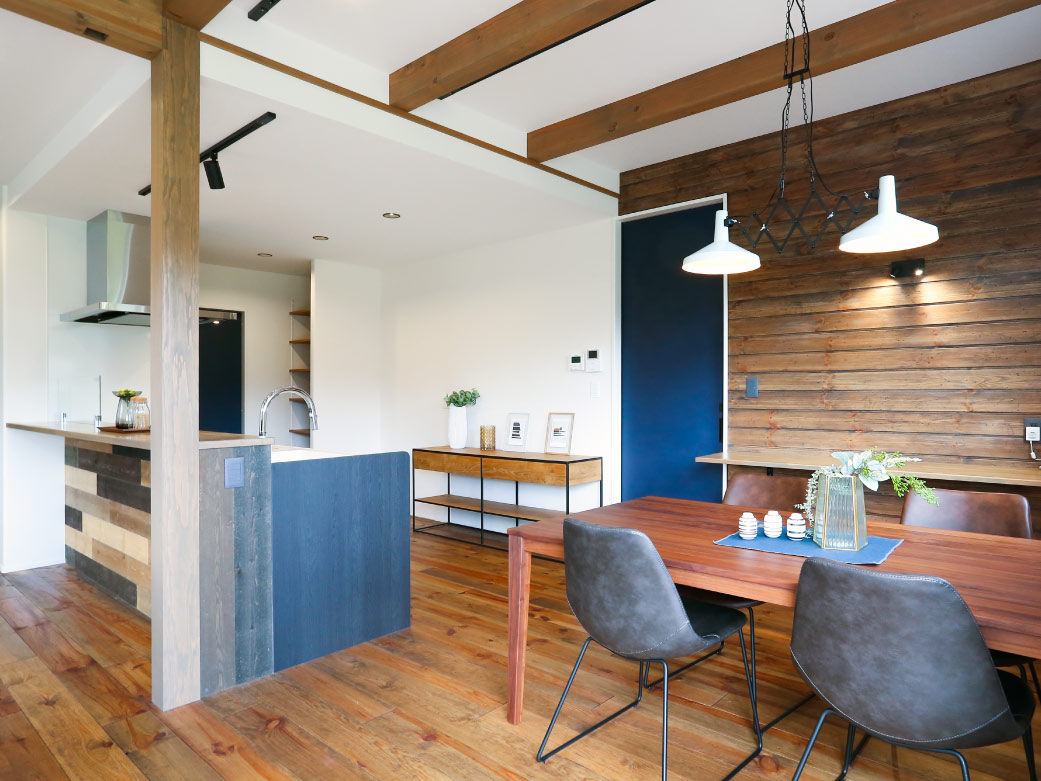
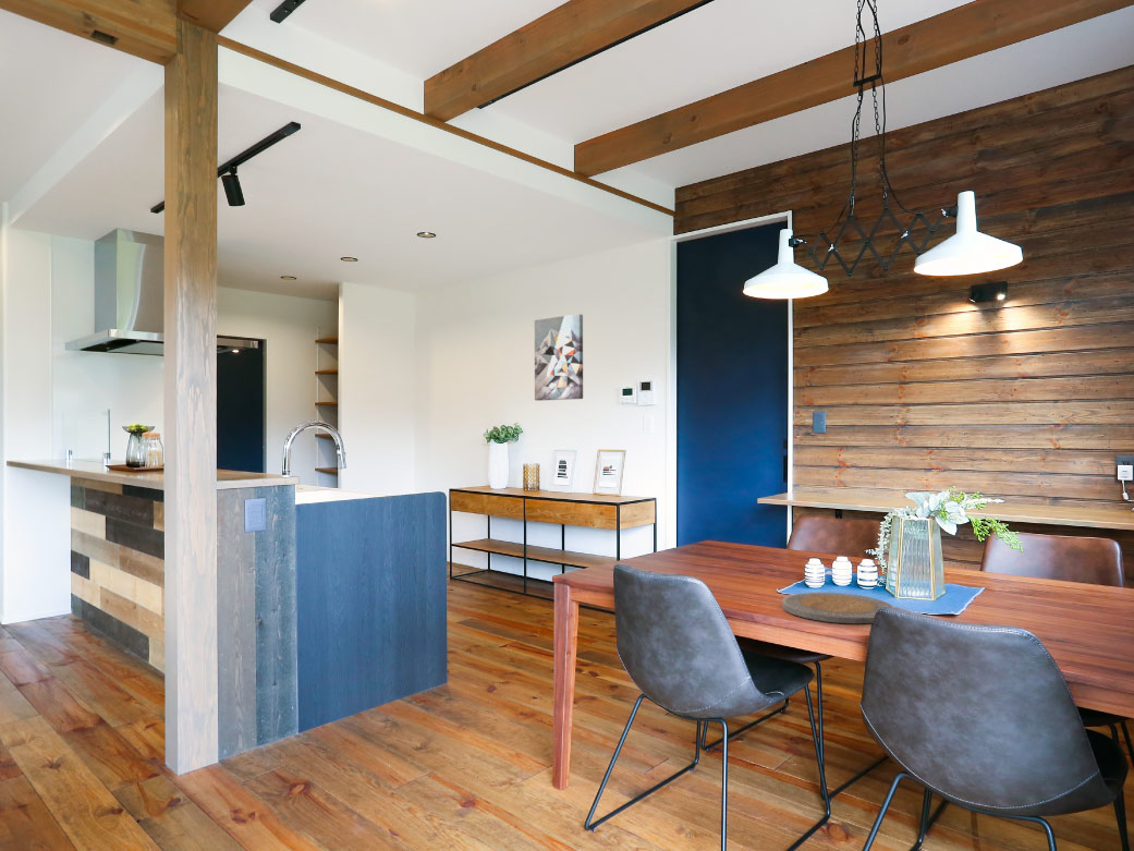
+ wall art (558, 358)
+ plate (837, 606)
